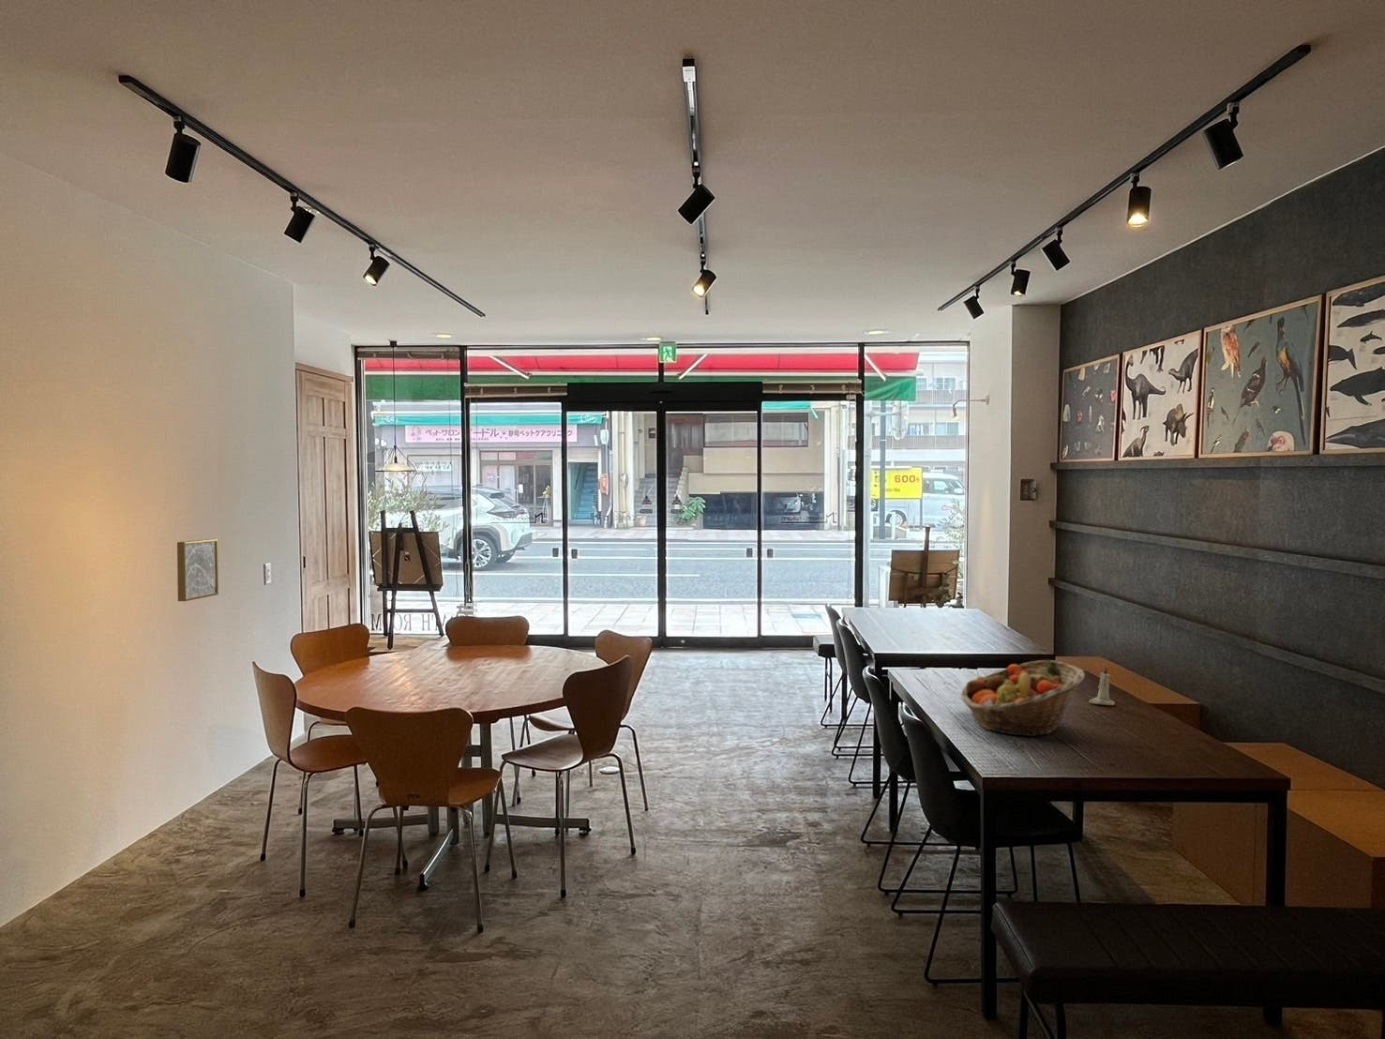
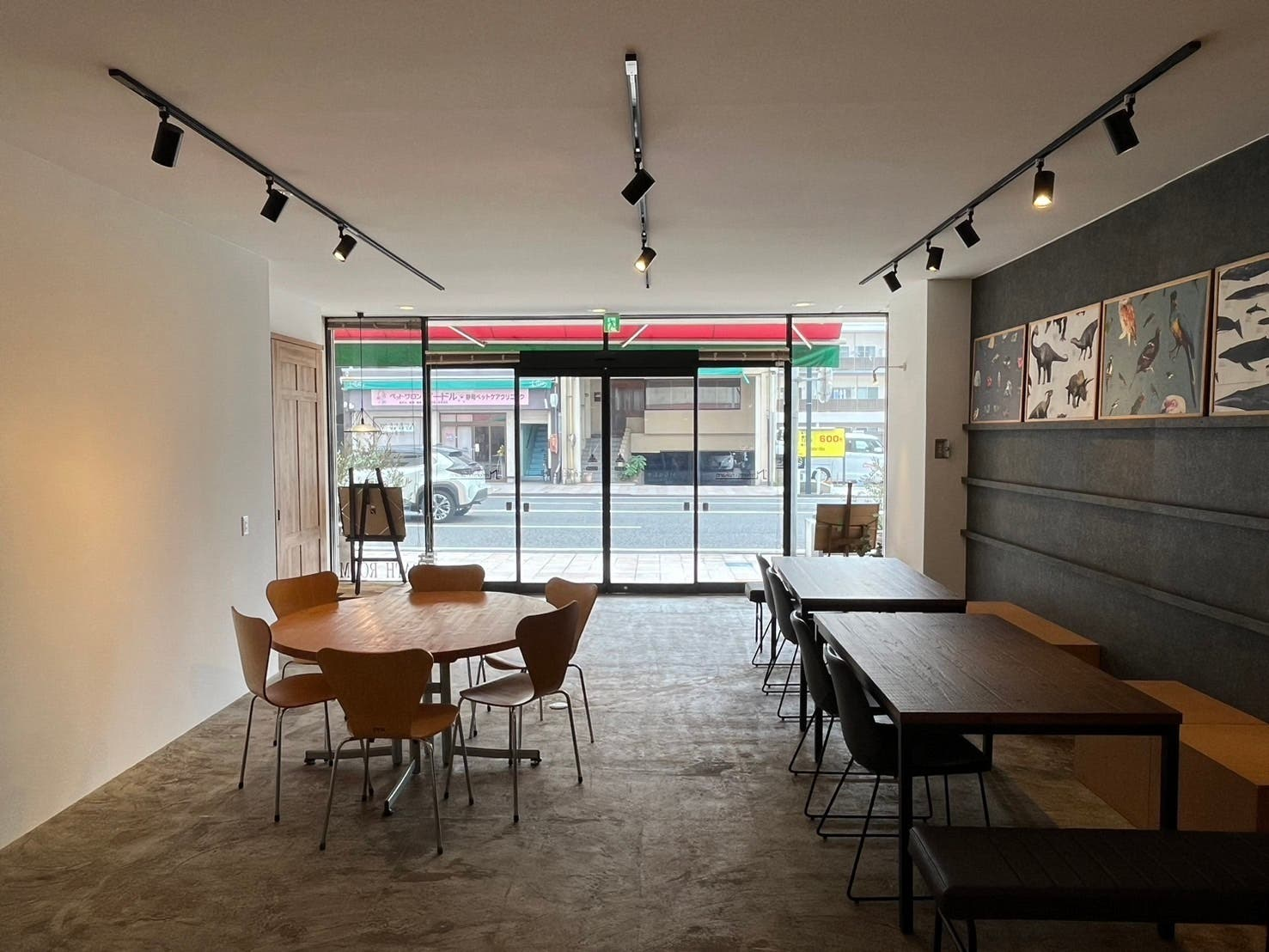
- candle (1101, 684)
- fruit basket (1022, 694)
- wall art (198, 570)
